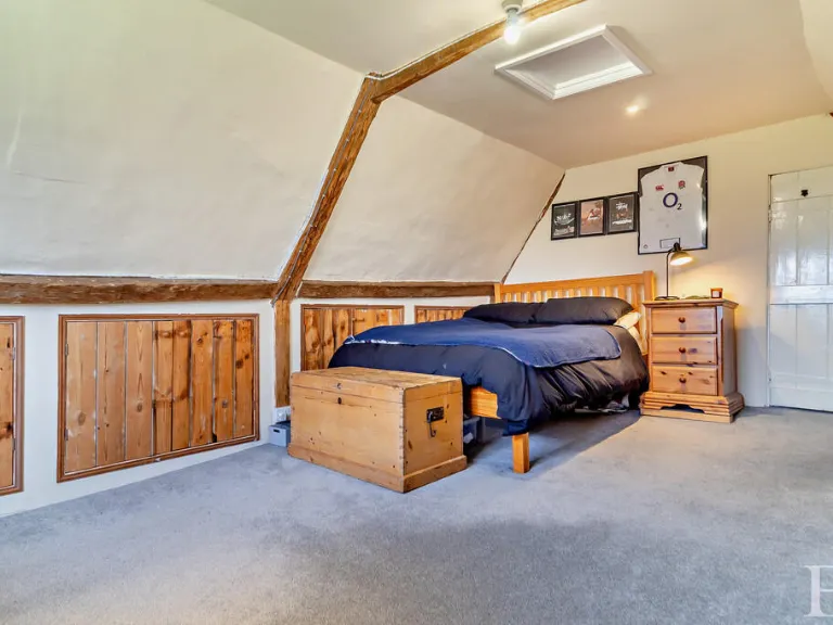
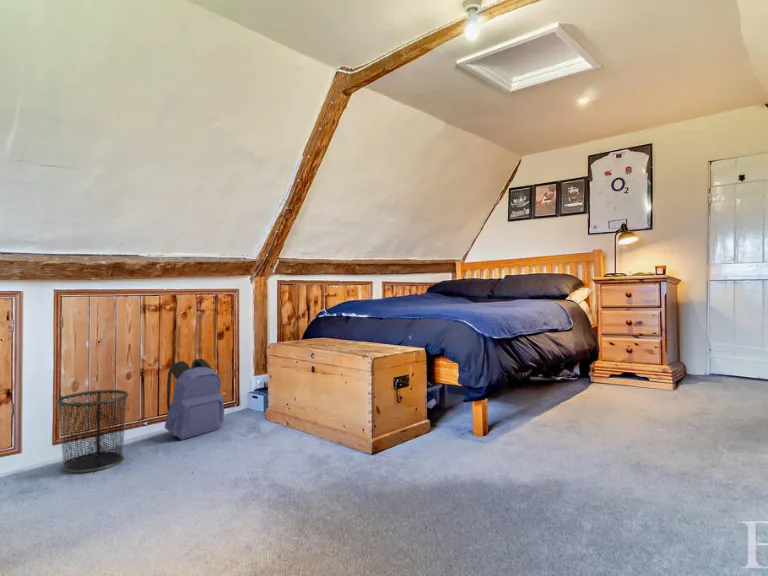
+ waste bin (93, 430)
+ backpack (190, 394)
